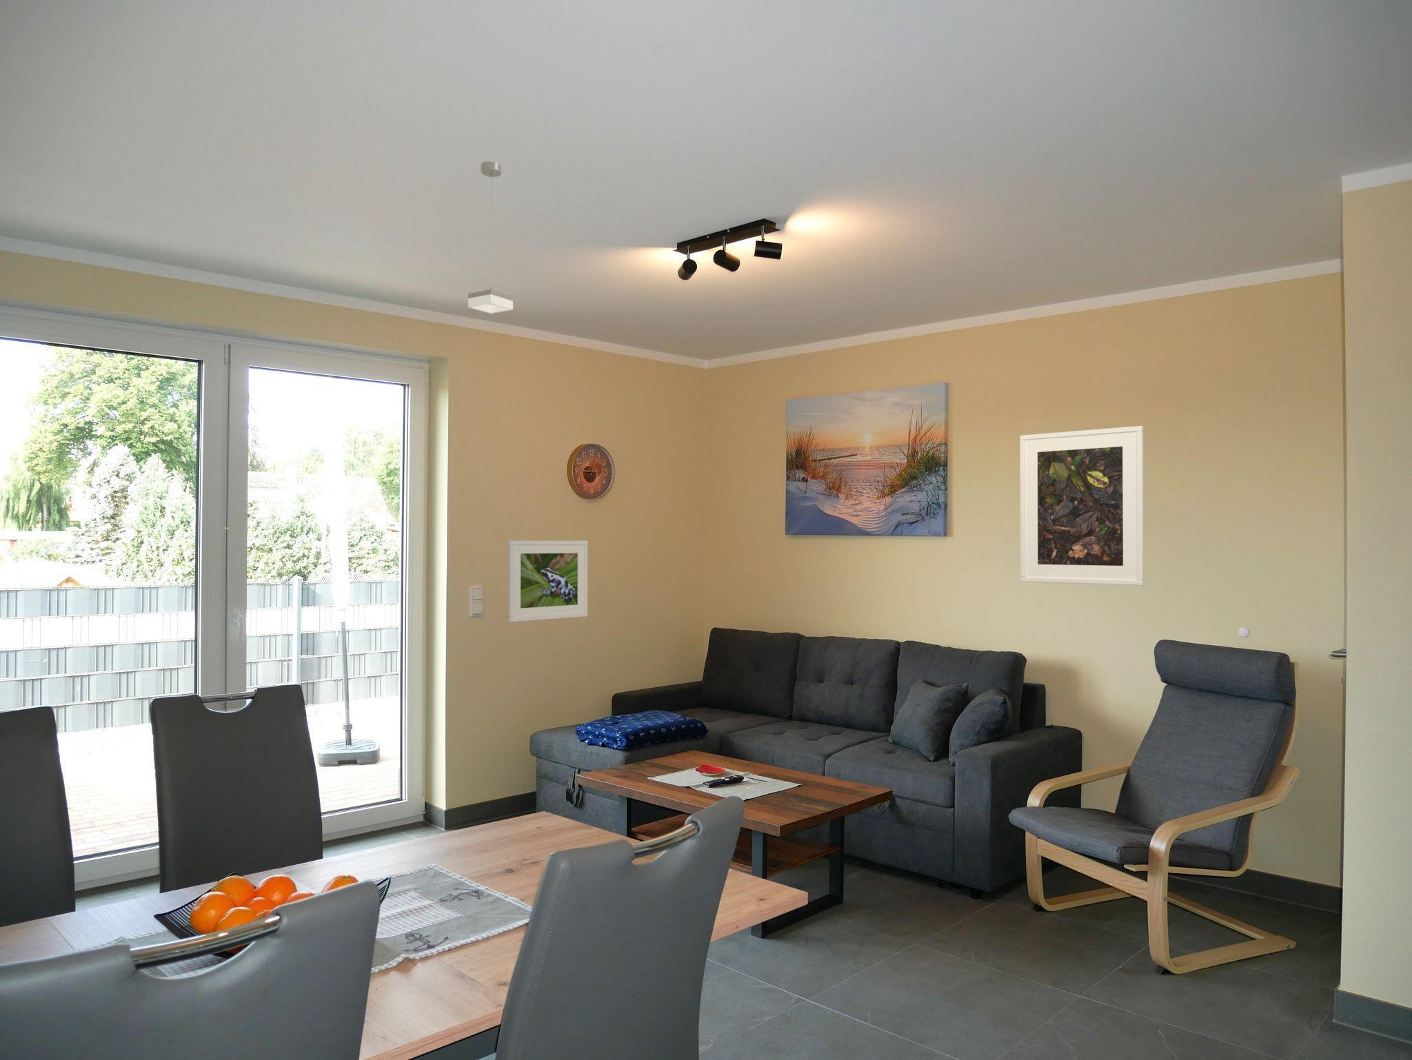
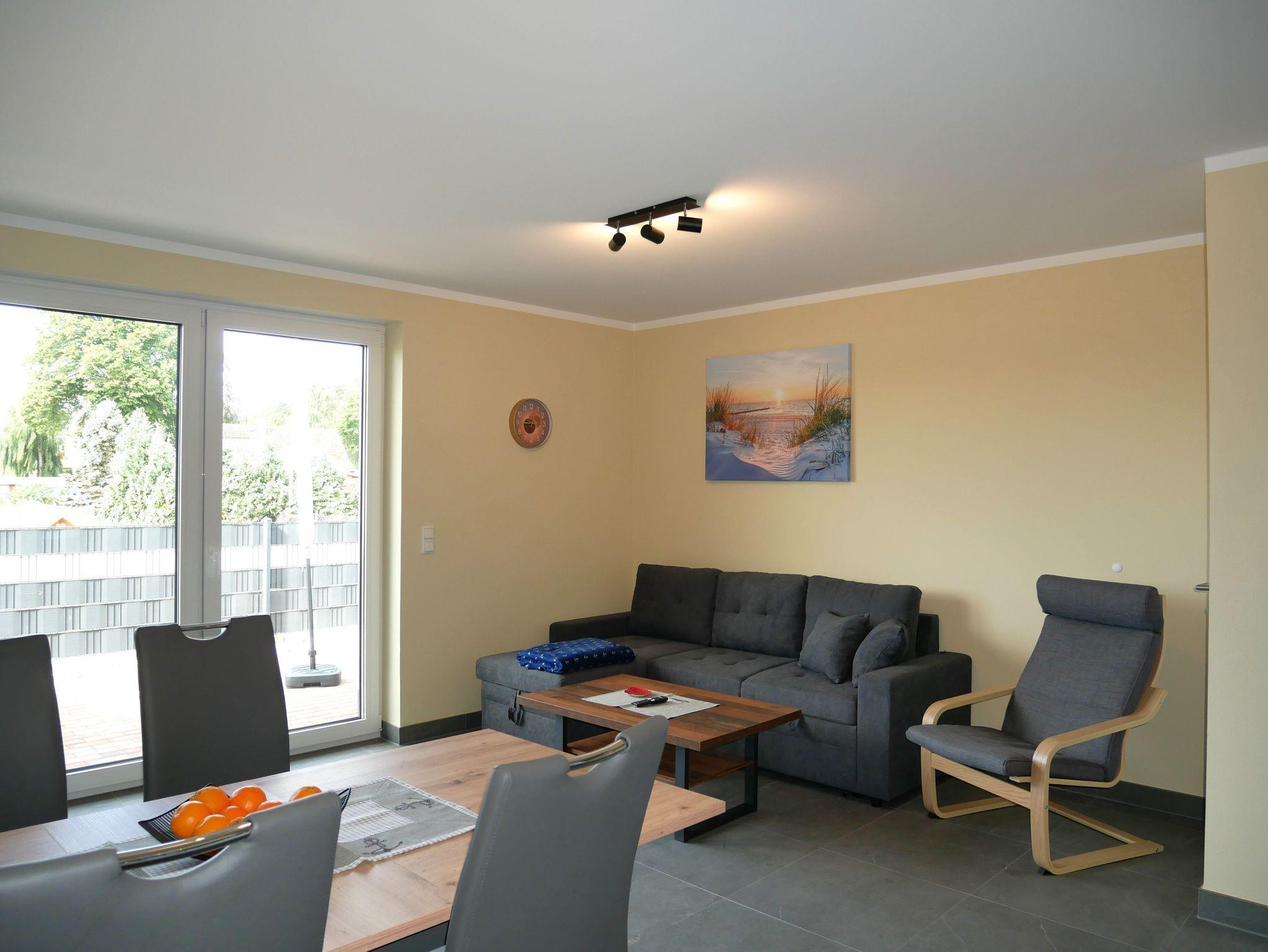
- pendant lamp (491, 205)
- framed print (1079, 507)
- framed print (549, 580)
